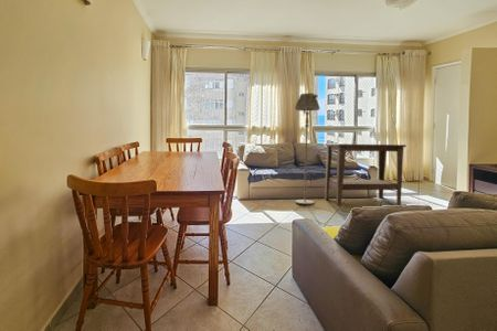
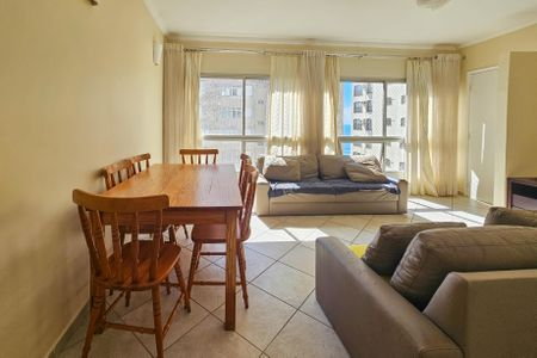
- floor lamp (306, 149)
- side table (361, 180)
